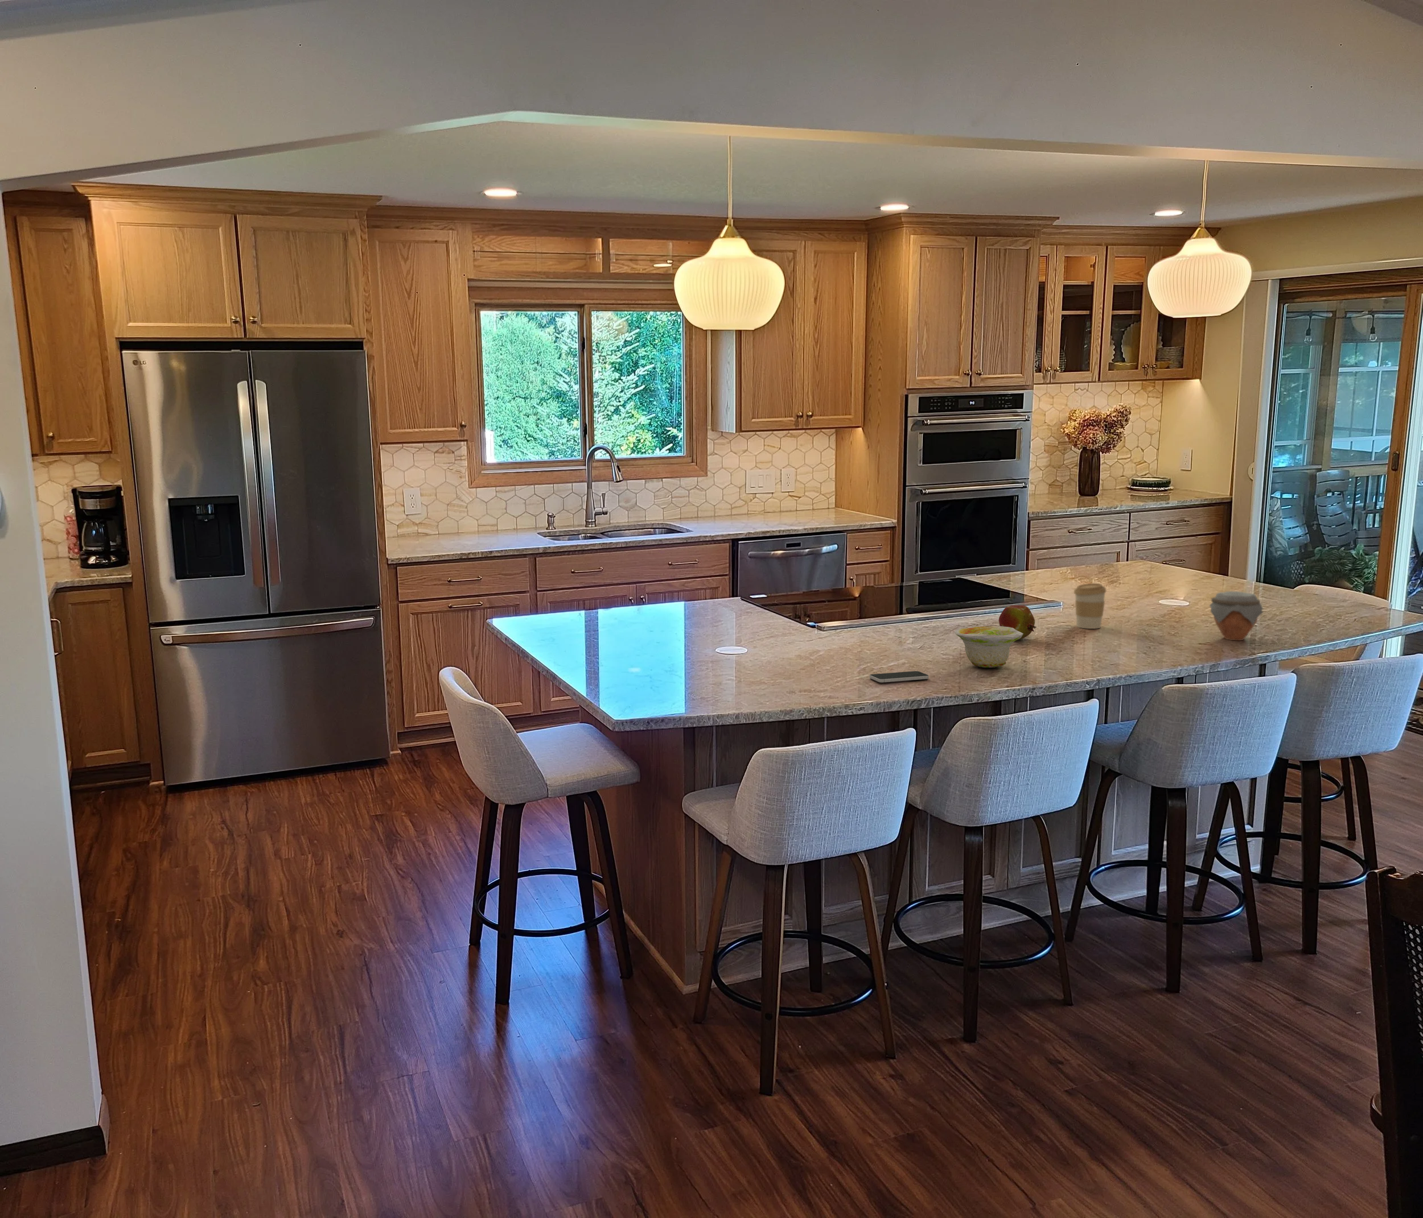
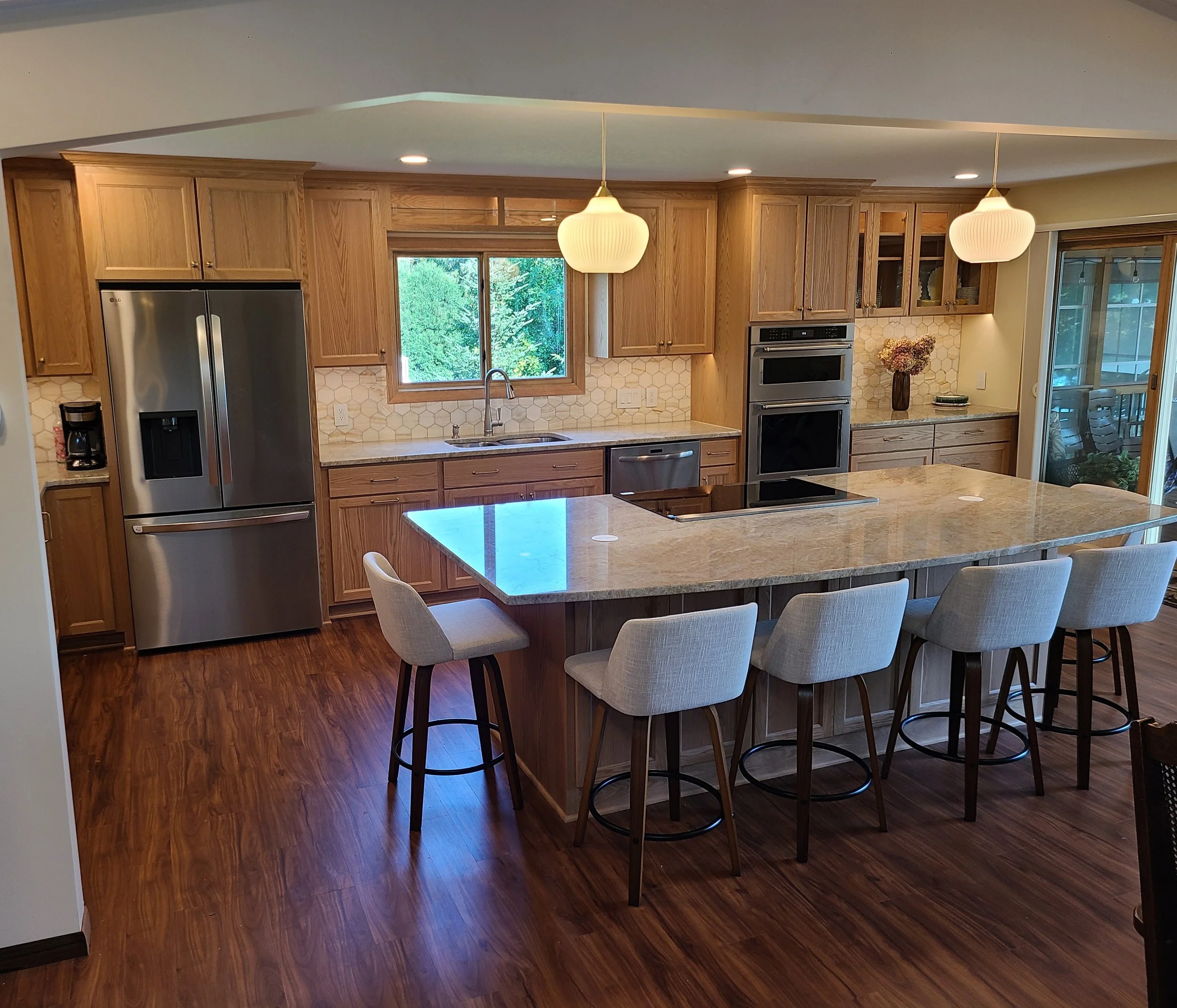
- coffee cup (1089, 605)
- fruit (1019, 622)
- smartphone (898, 677)
- jar (1236, 616)
- bowl (988, 648)
